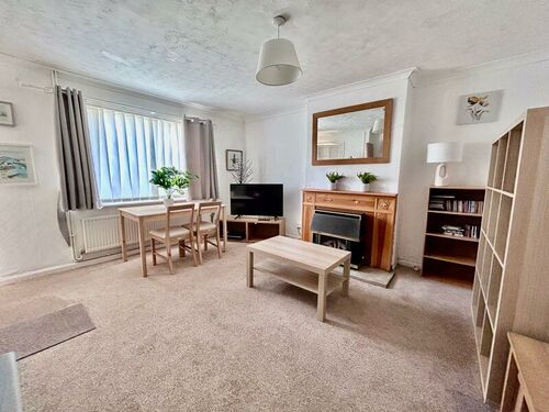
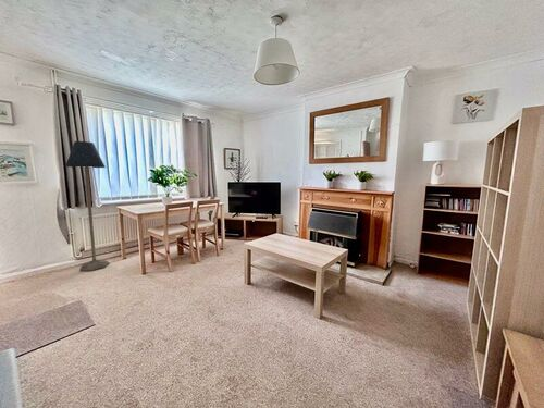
+ floor lamp (89, 206)
